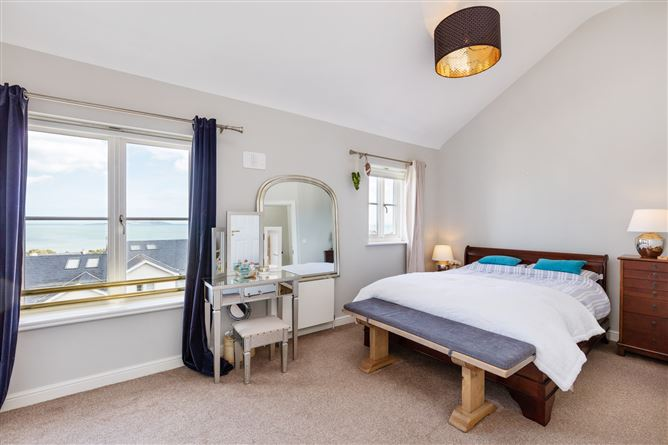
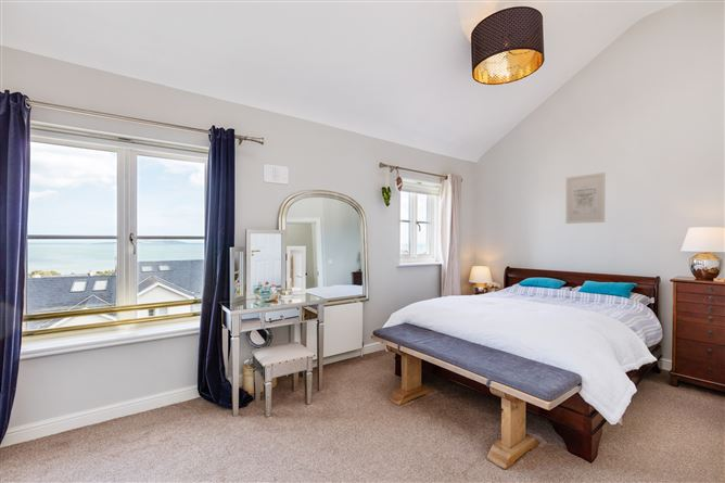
+ wall art (584, 199)
